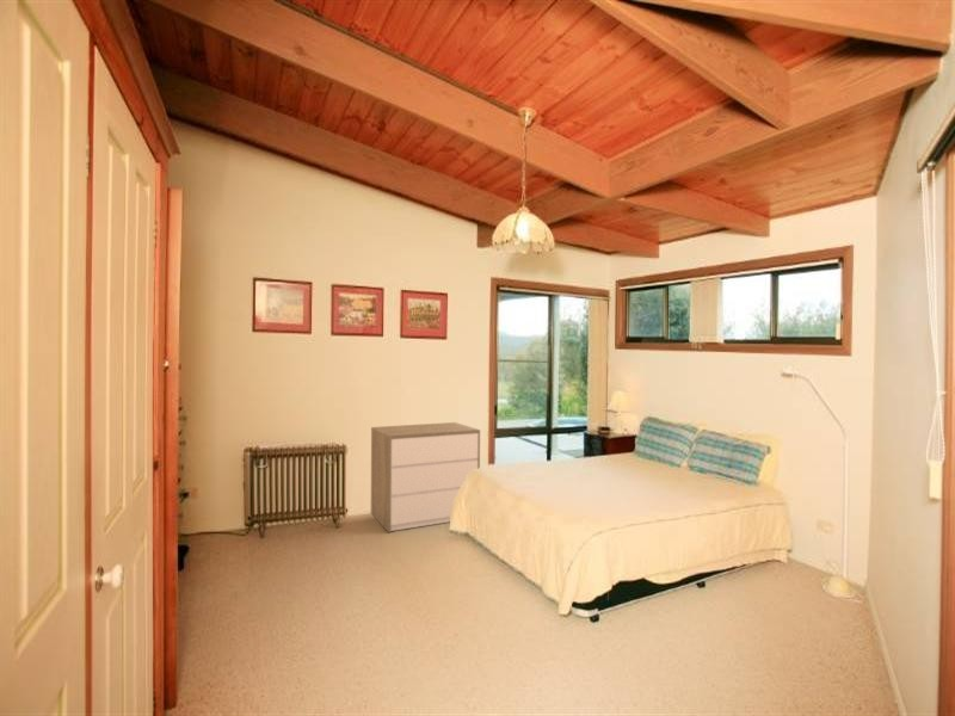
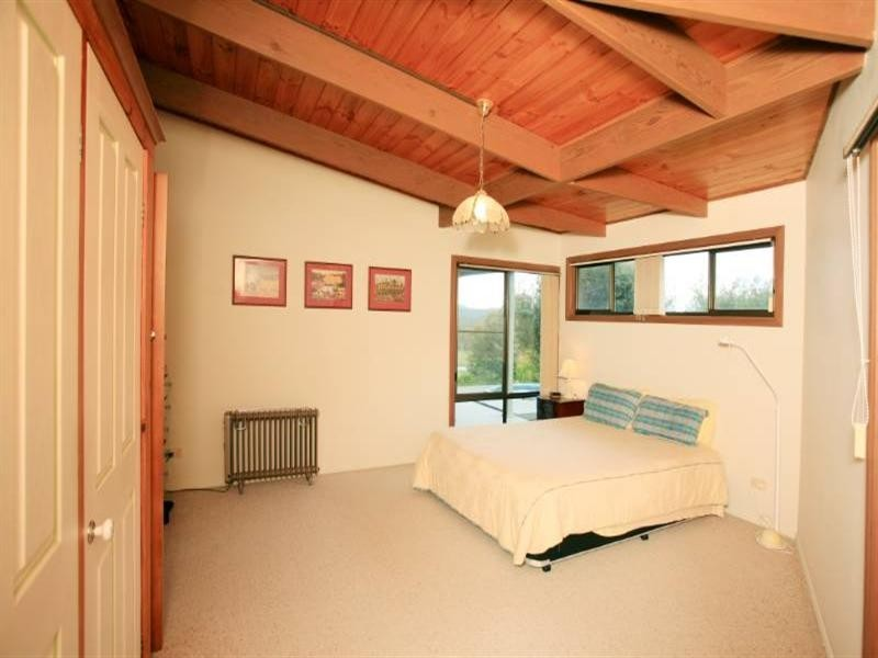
- dresser (424, 471)
